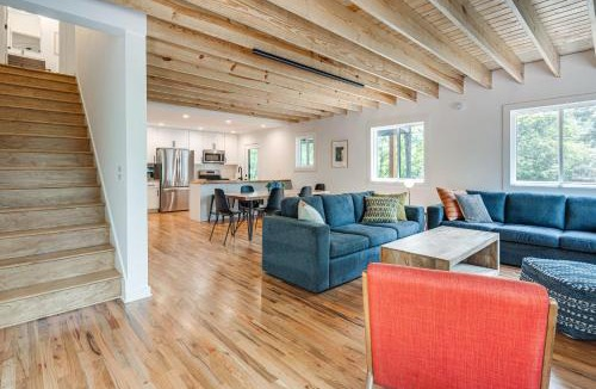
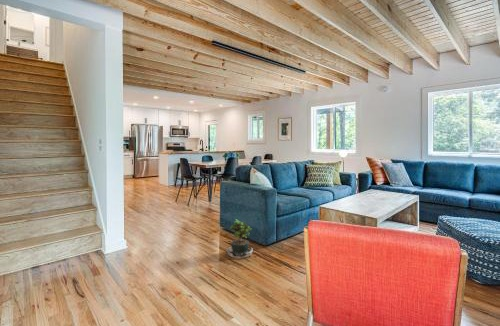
+ potted plant (241, 236)
